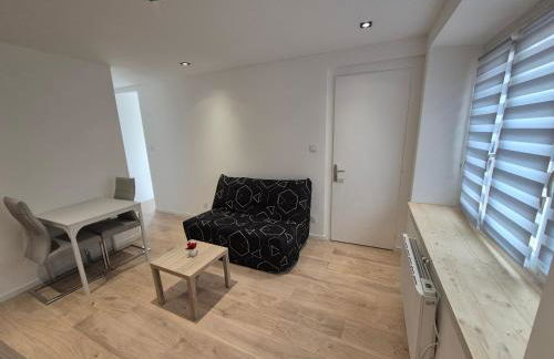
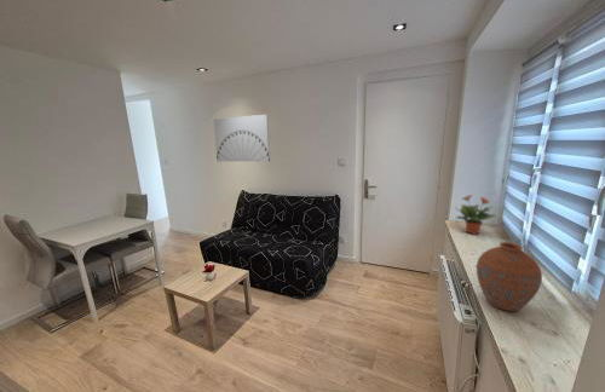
+ vase (506, 275)
+ potted plant (474, 214)
+ wall art (241, 139)
